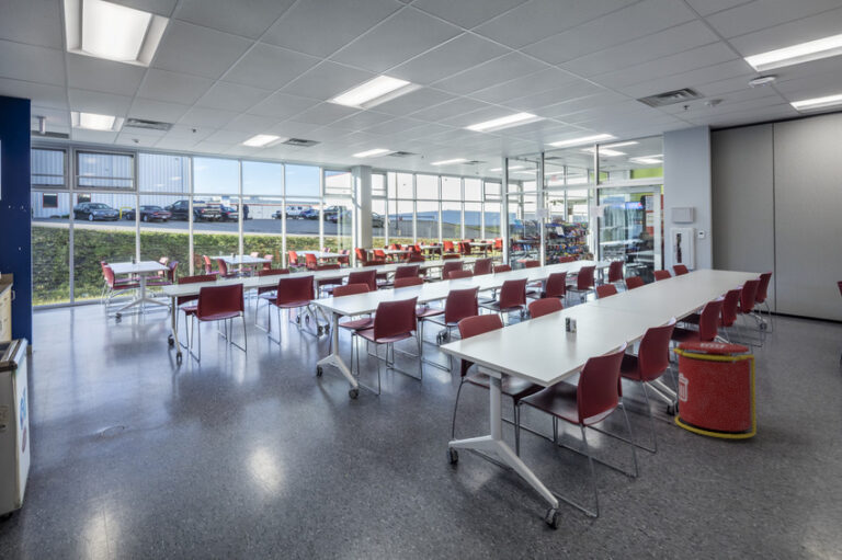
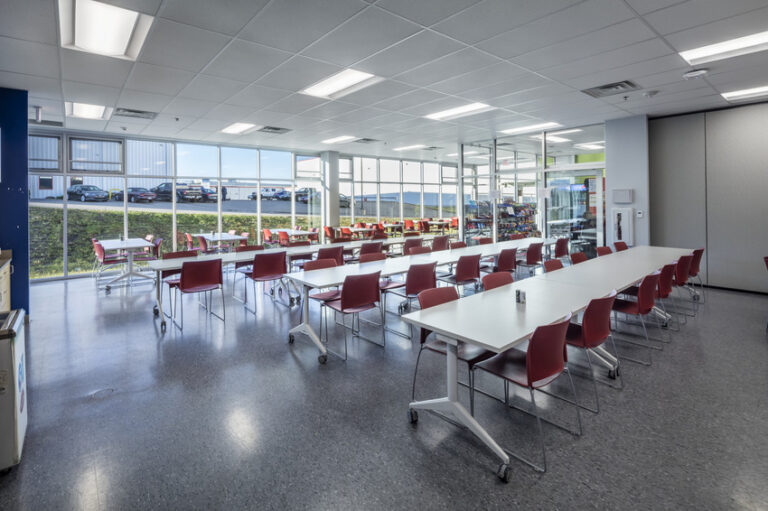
- trash can (713, 386)
